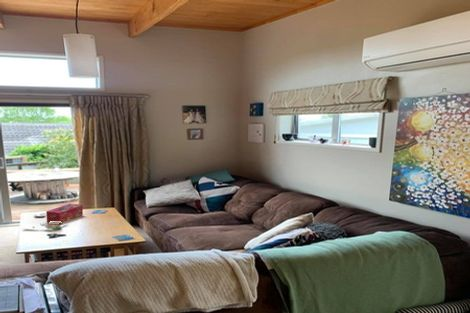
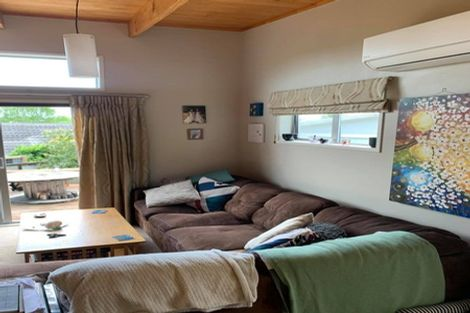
- tissue box (65, 213)
